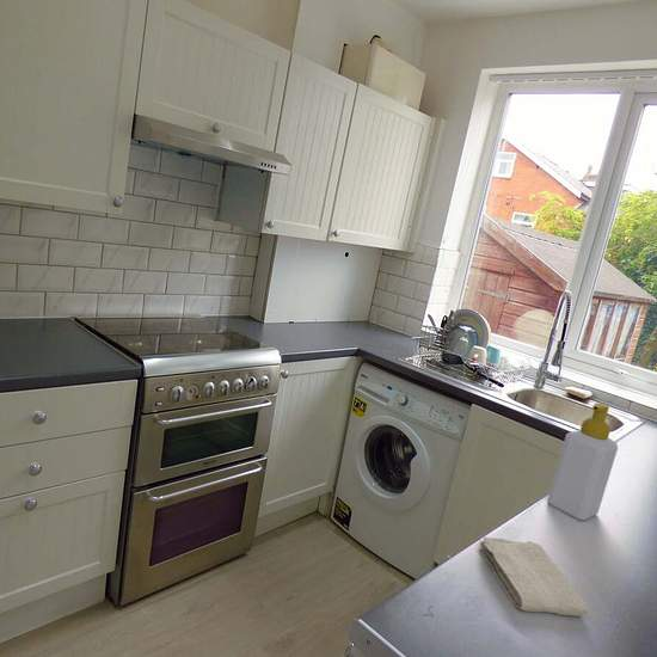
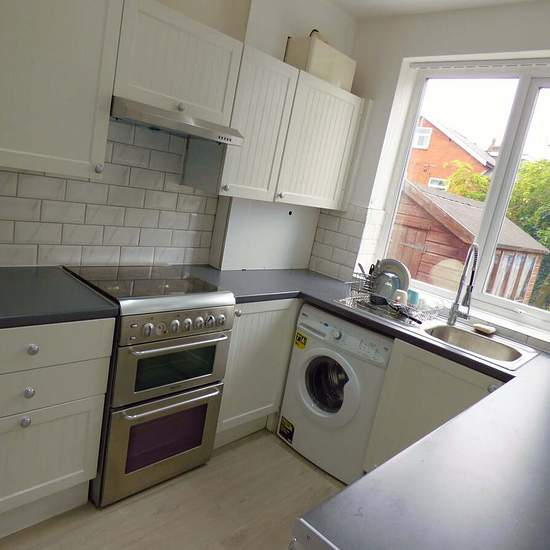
- washcloth (529, 572)
- soap bottle (587, 458)
